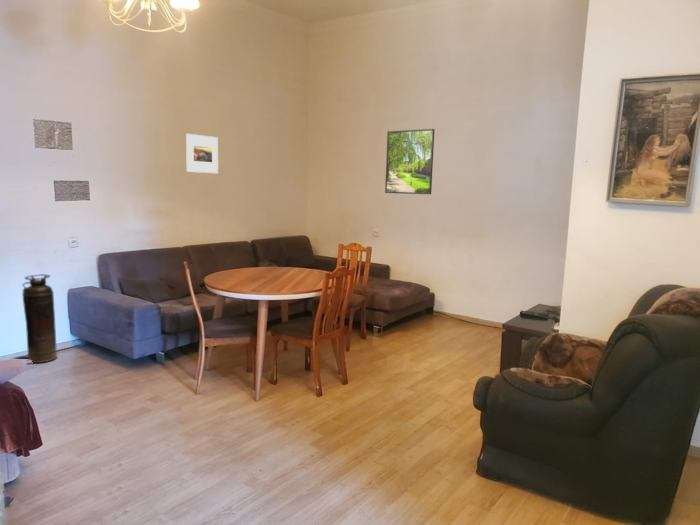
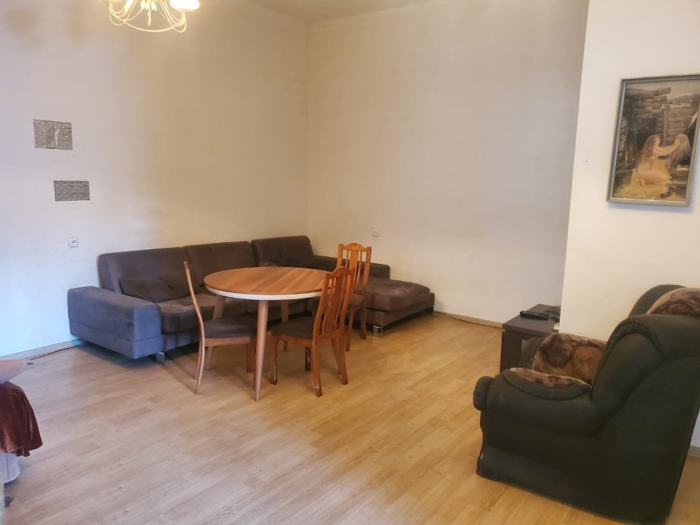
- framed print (408, 162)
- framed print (202, 154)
- fire extinguisher (38, 318)
